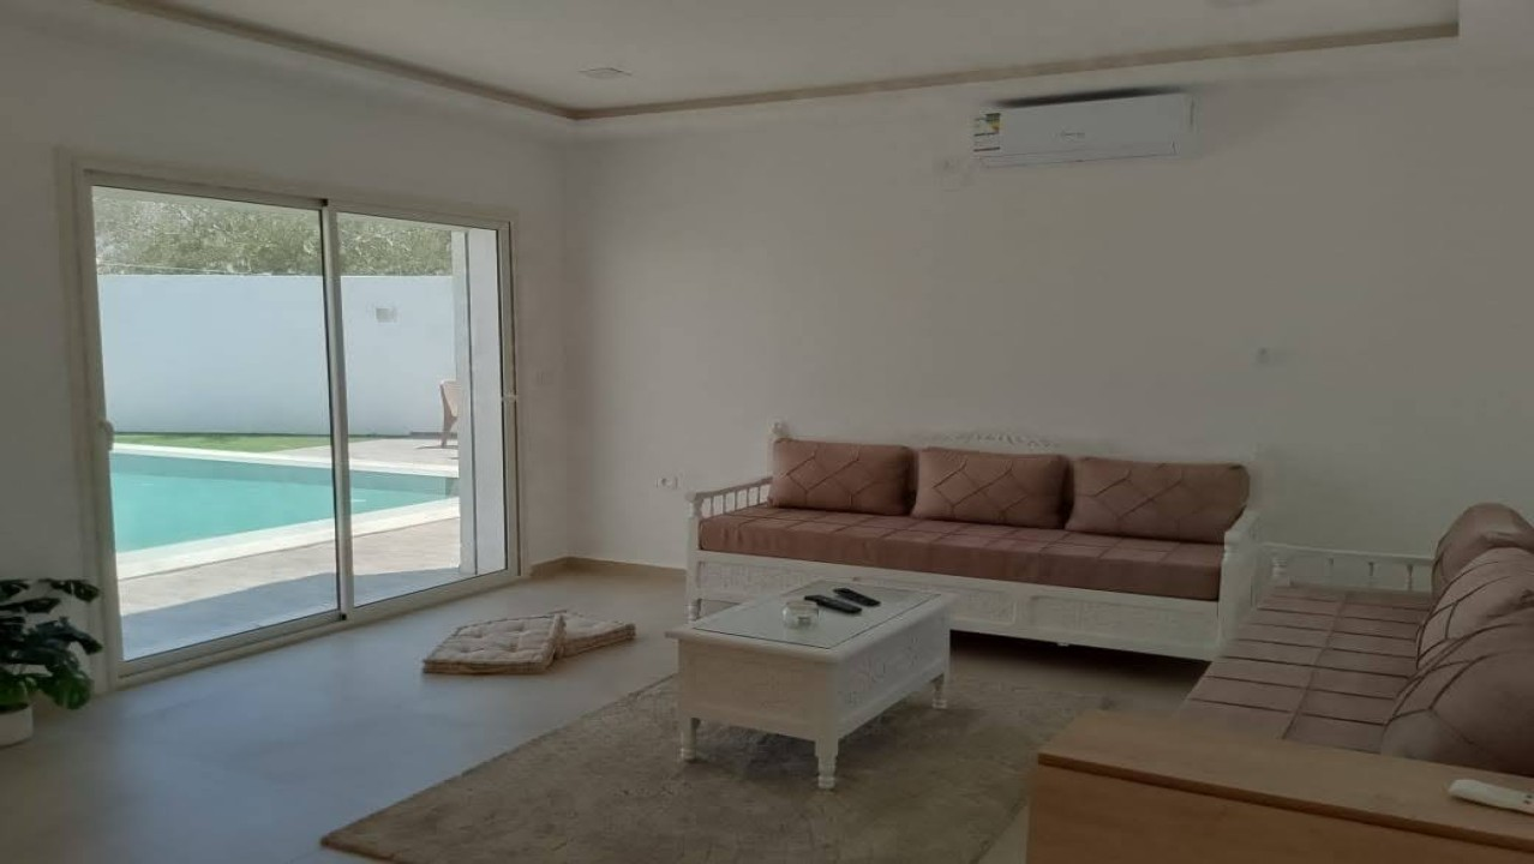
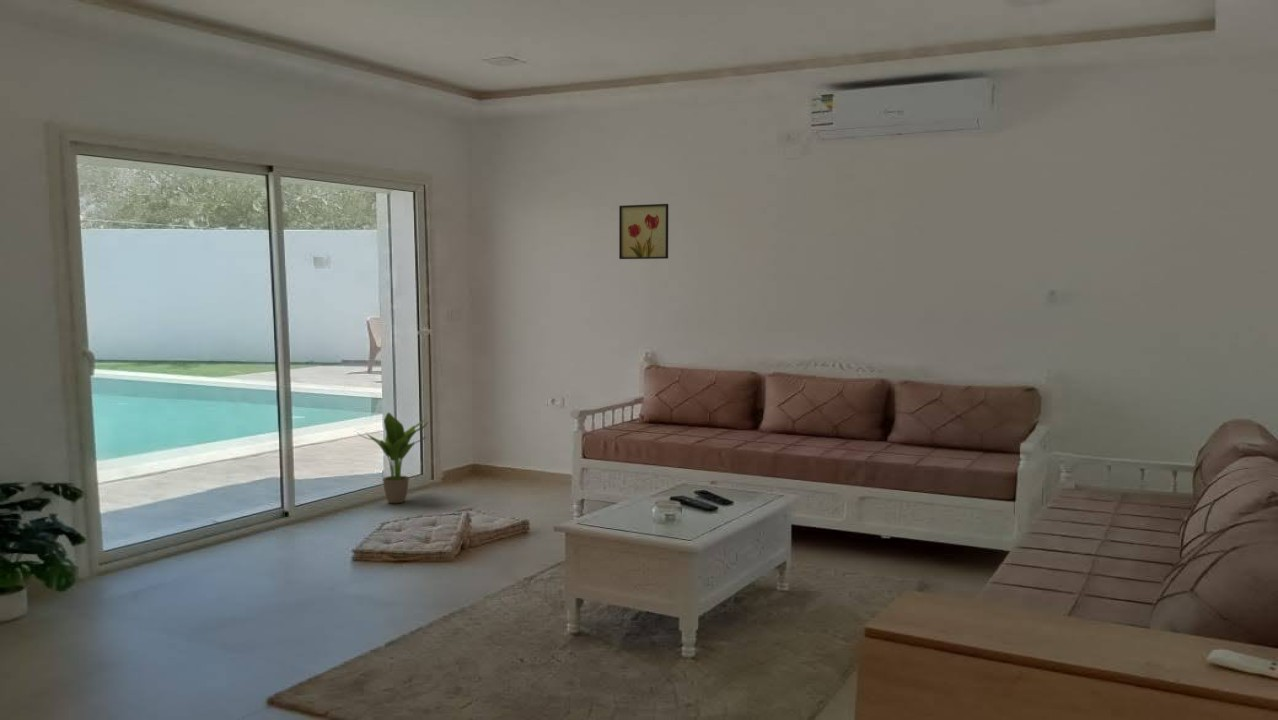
+ wall art (644, 231)
+ potted plant (402, 455)
